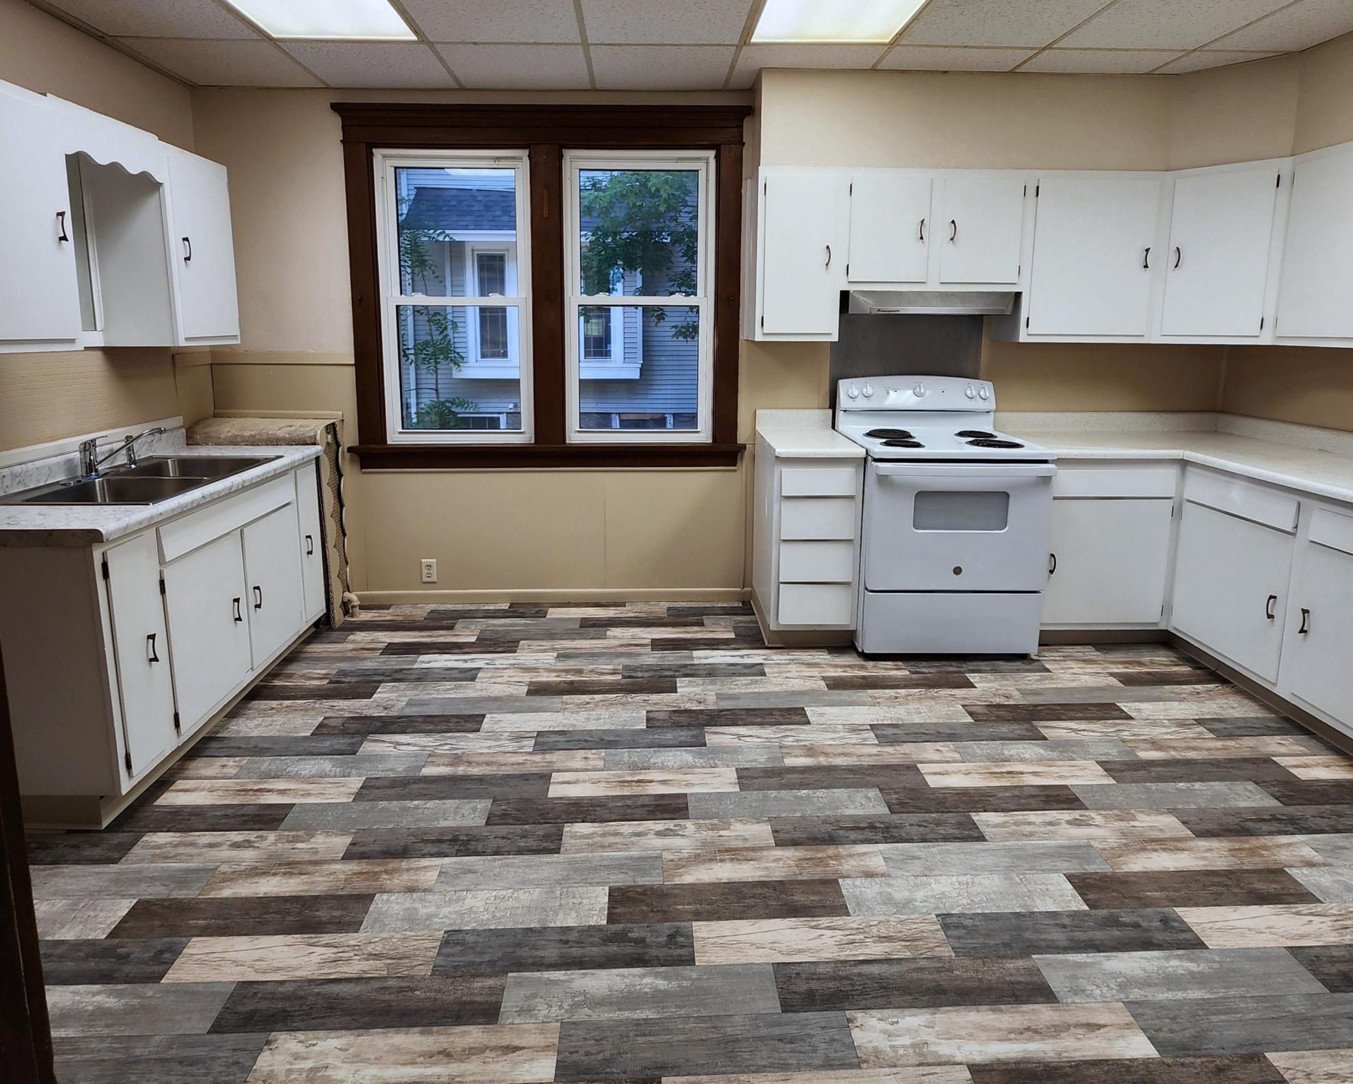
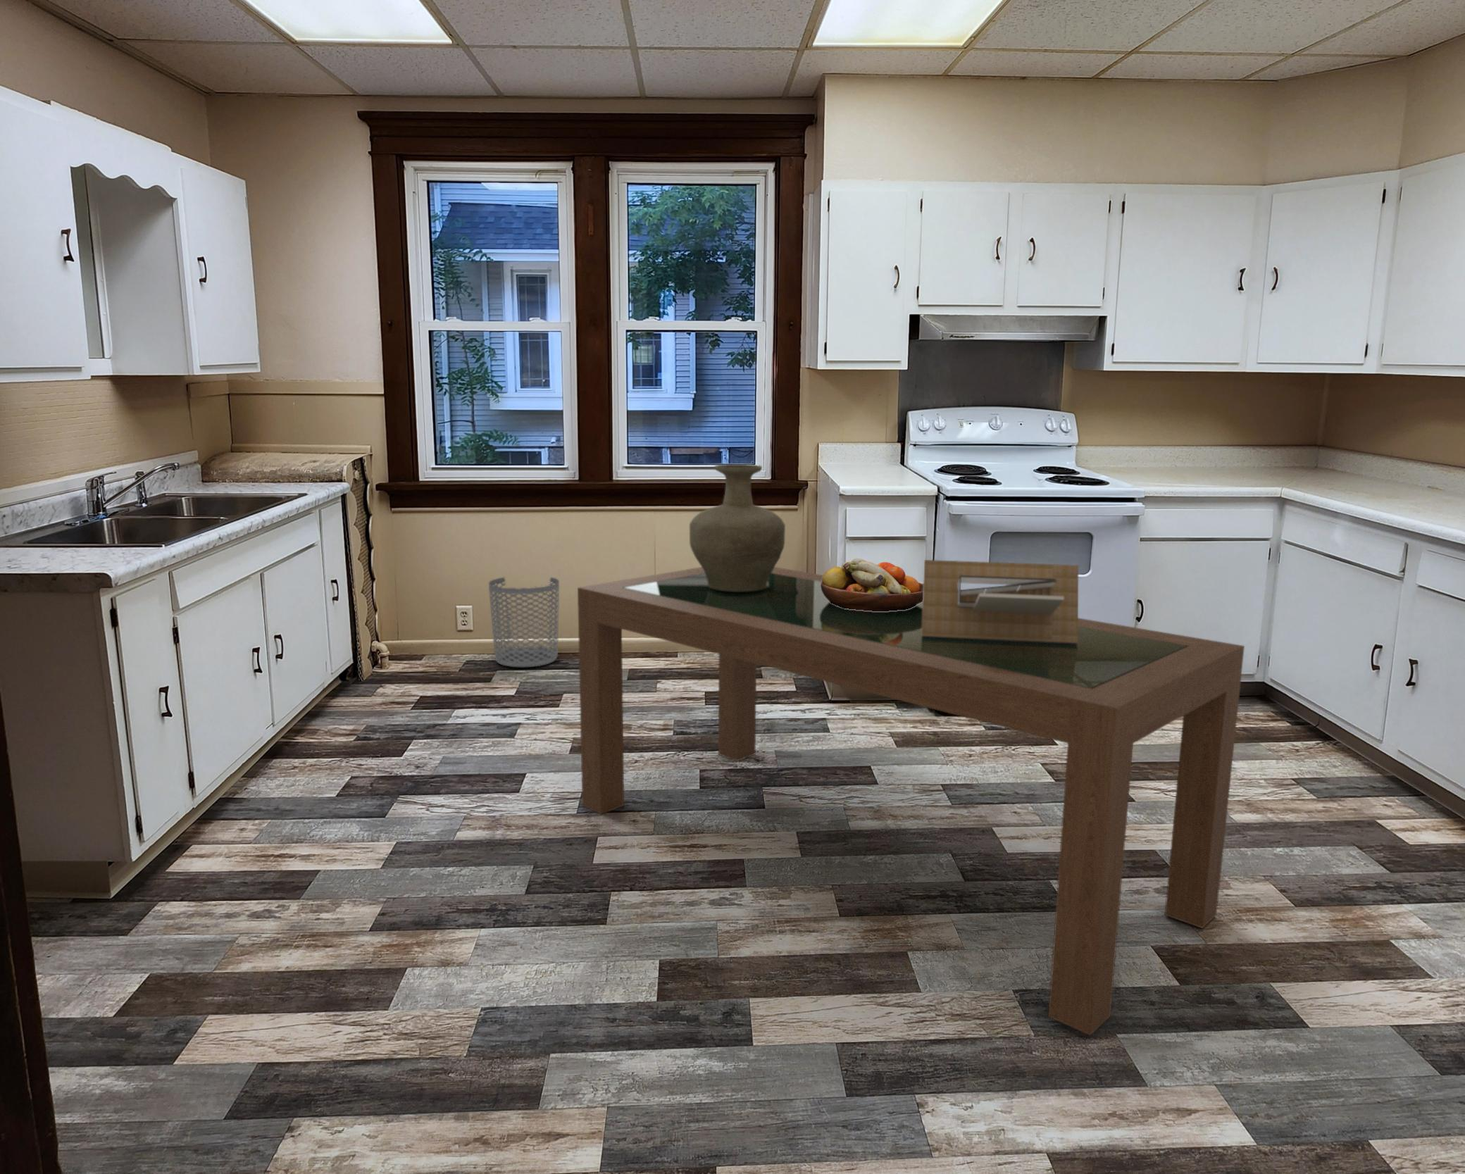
+ waste bin (525, 622)
+ dining table (878, 695)
+ architectural model (999, 600)
+ vase (738, 527)
+ fruit bowl (874, 580)
